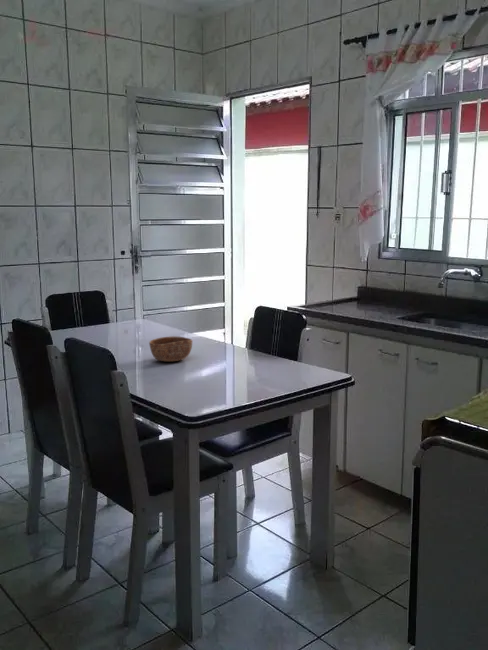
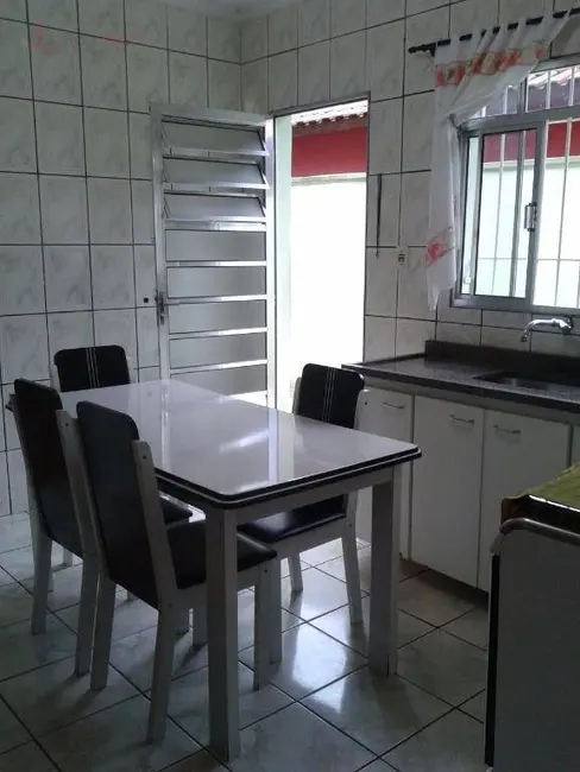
- bowl (171, 349)
